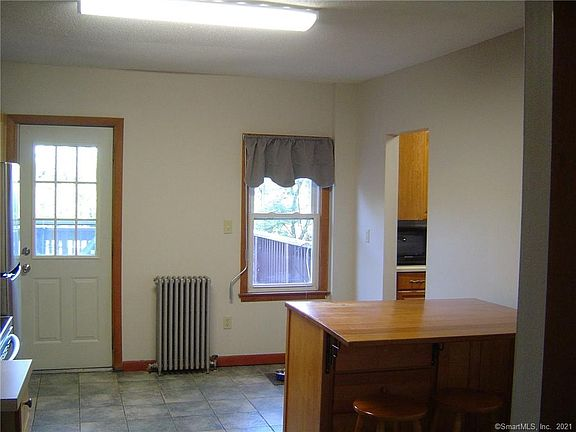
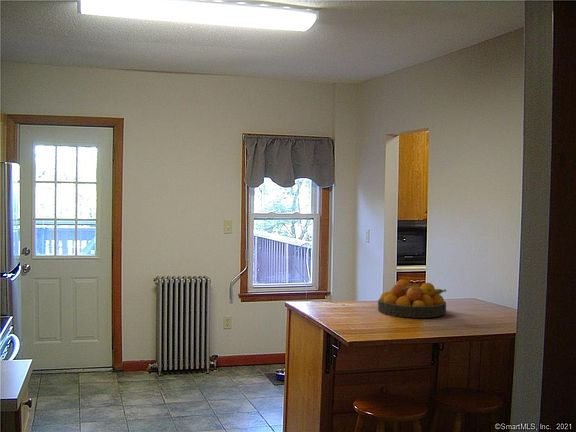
+ fruit bowl (411, 296)
